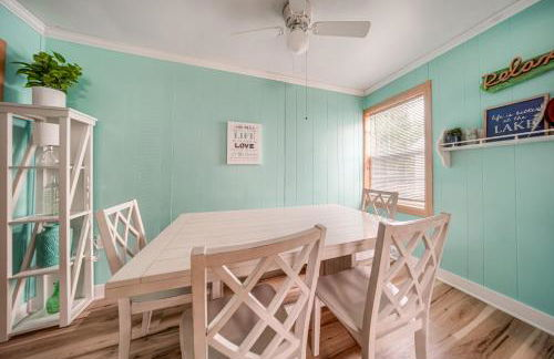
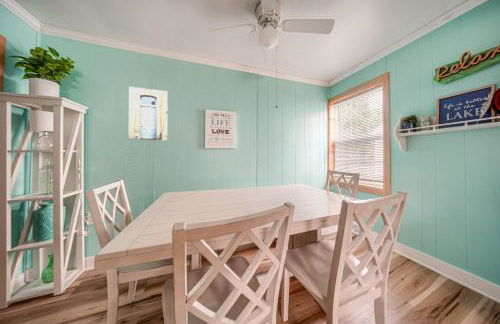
+ wall art (148, 114)
